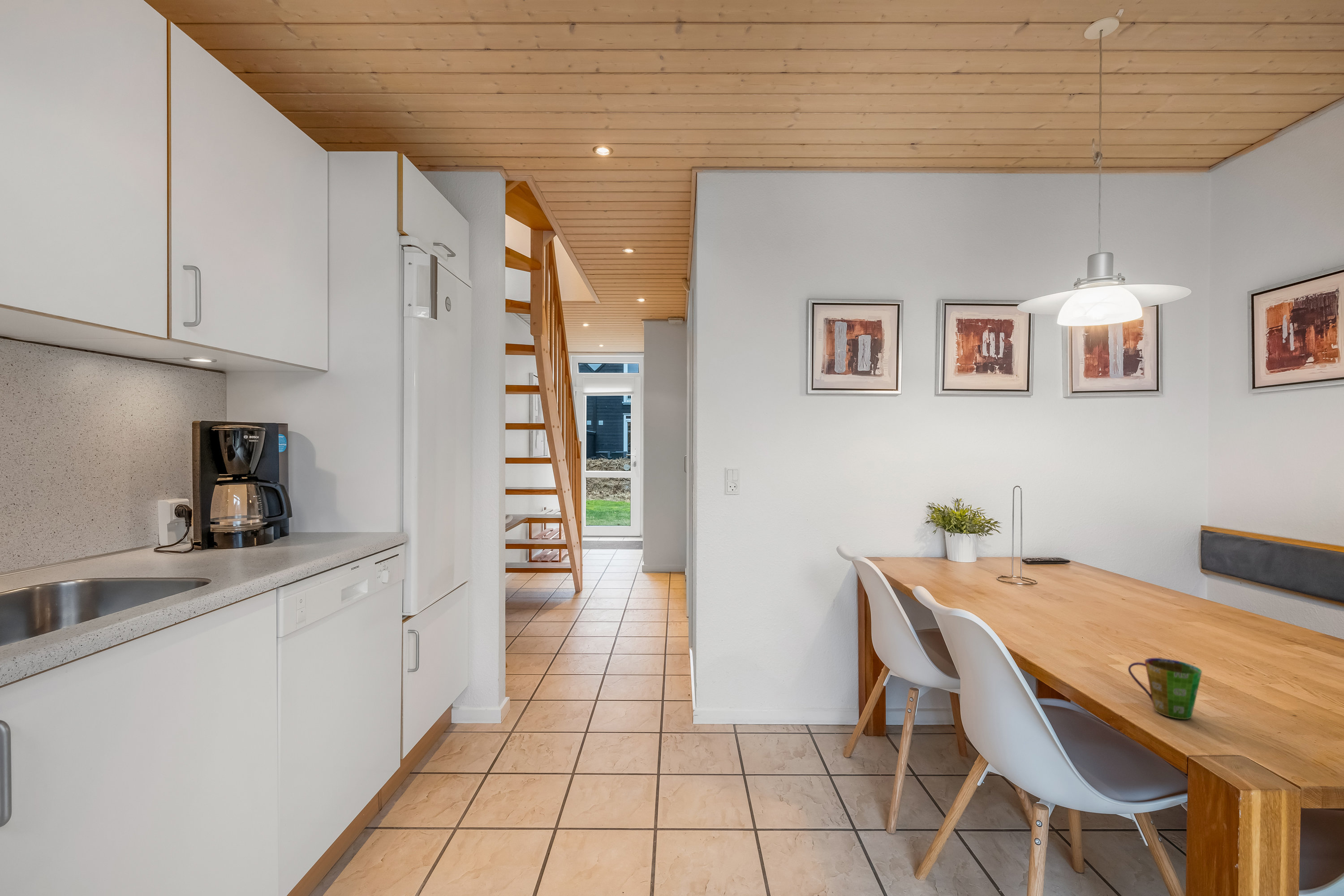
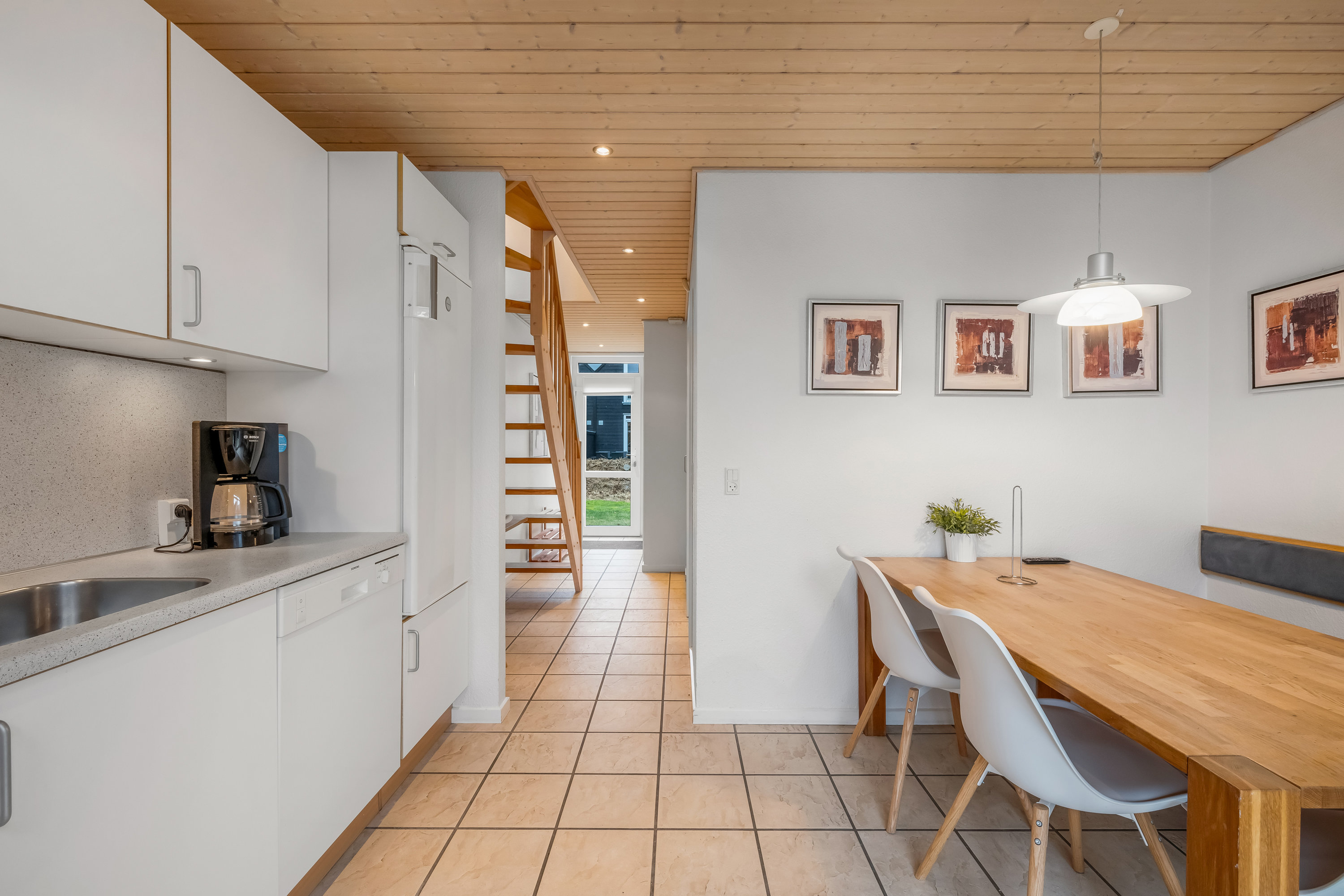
- cup (1163, 687)
